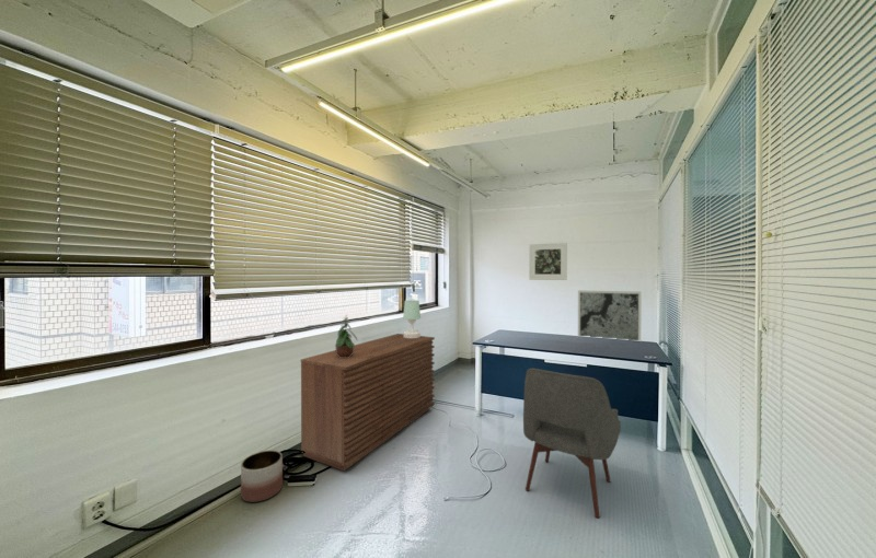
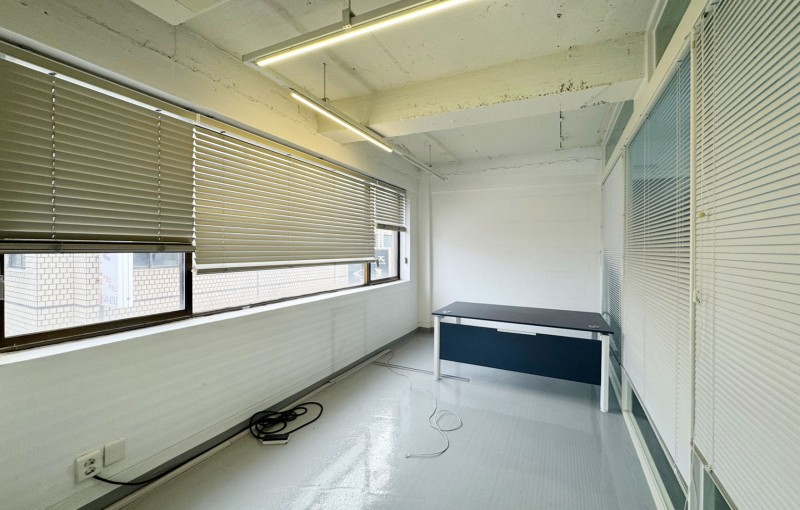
- sideboard (378, 387)
- table lamp (412, 318)
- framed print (548, 261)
- potted plant (346, 335)
- planter (262, 475)
- chair (568, 425)
- wall art (608, 318)
